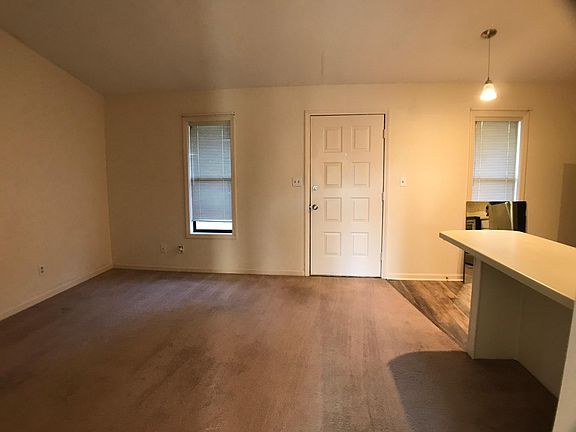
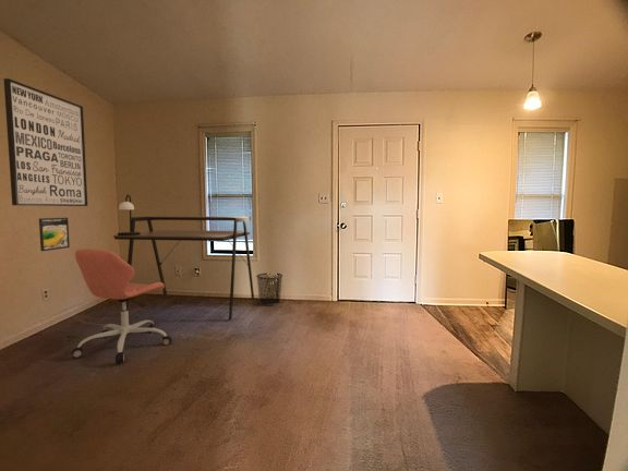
+ waste bin (268, 288)
+ office chair (124, 294)
+ desk (174, 246)
+ table lamp (130, 214)
+ wall art (51, 150)
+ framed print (55, 233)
